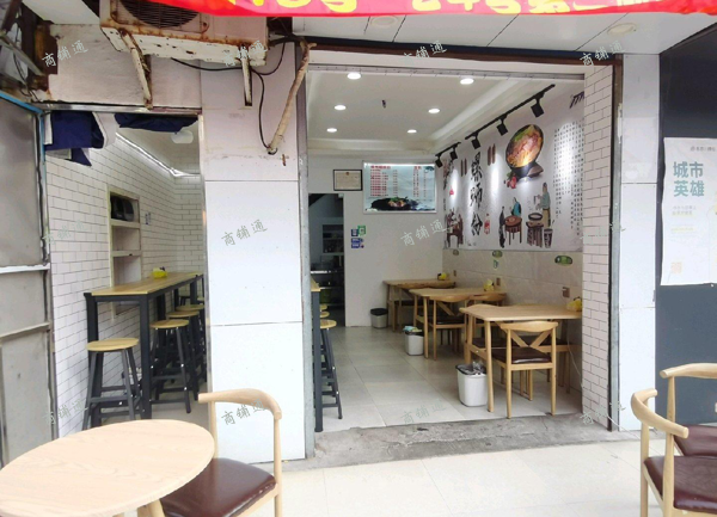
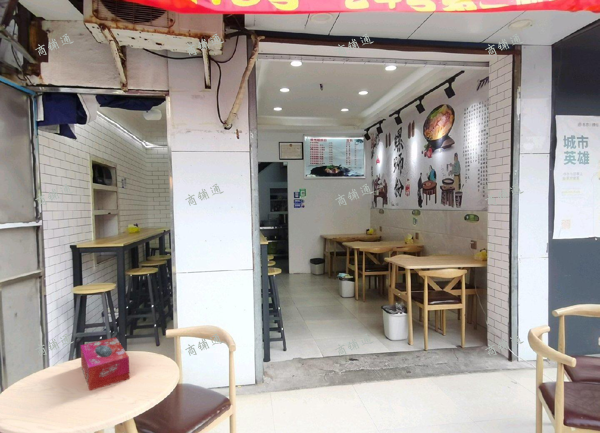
+ tissue box (104, 361)
